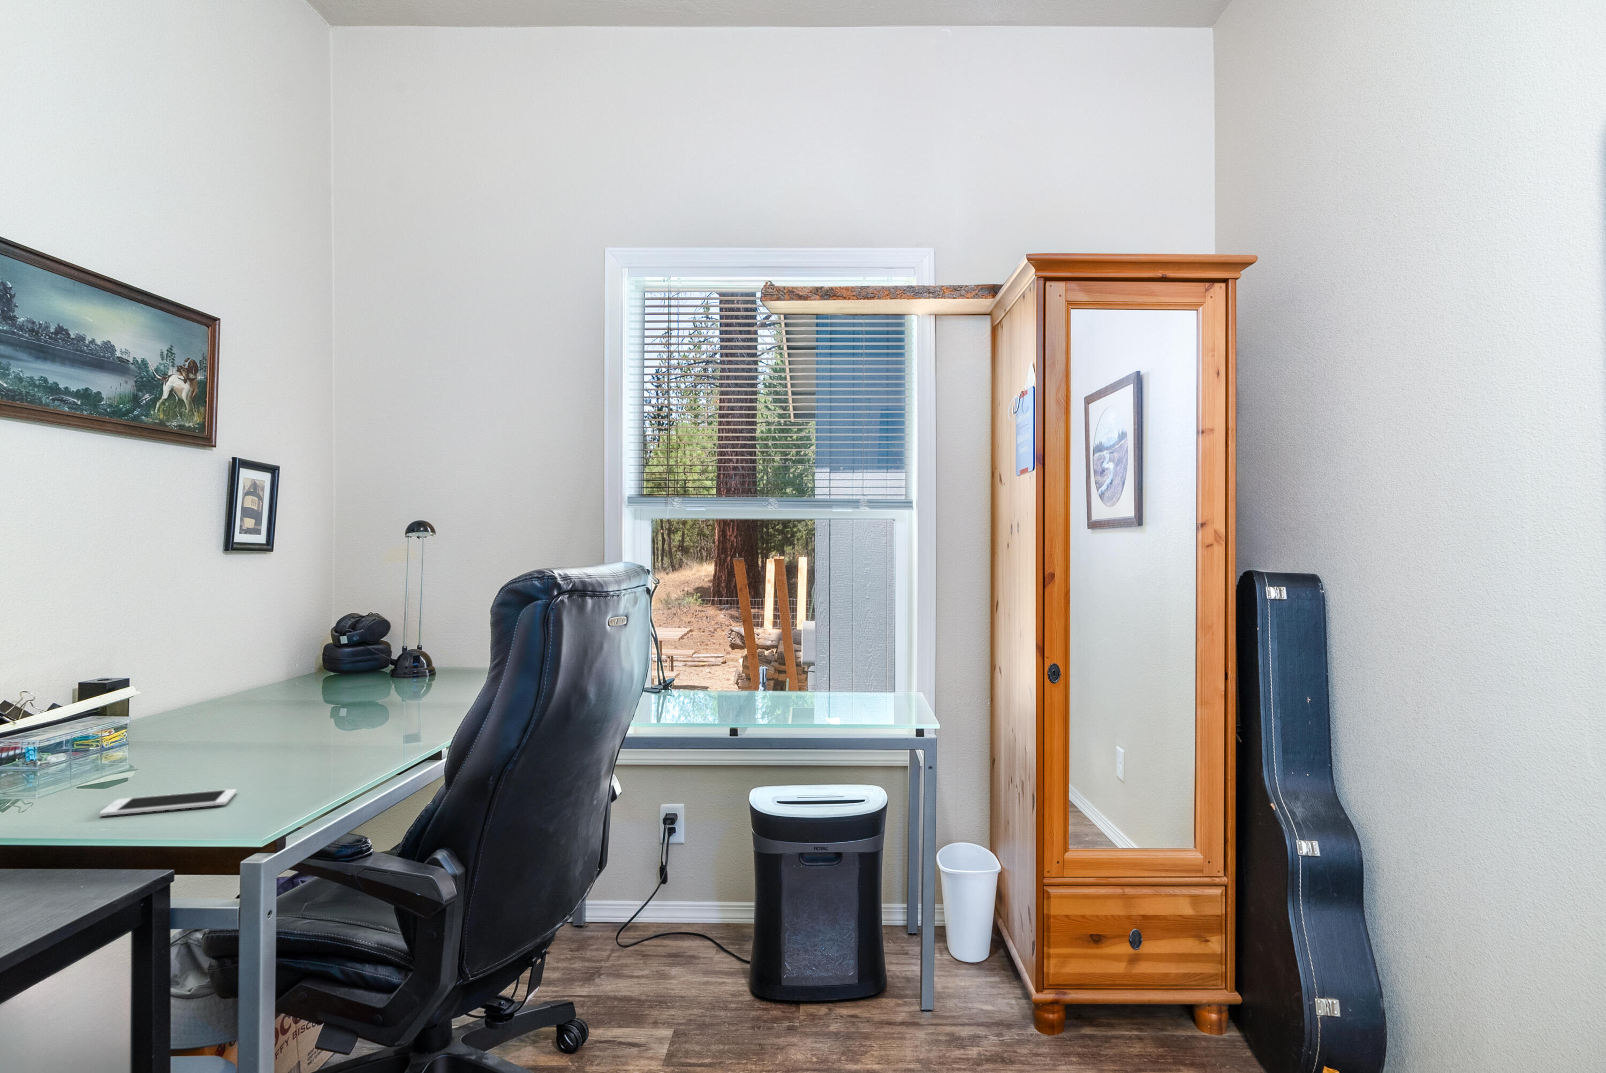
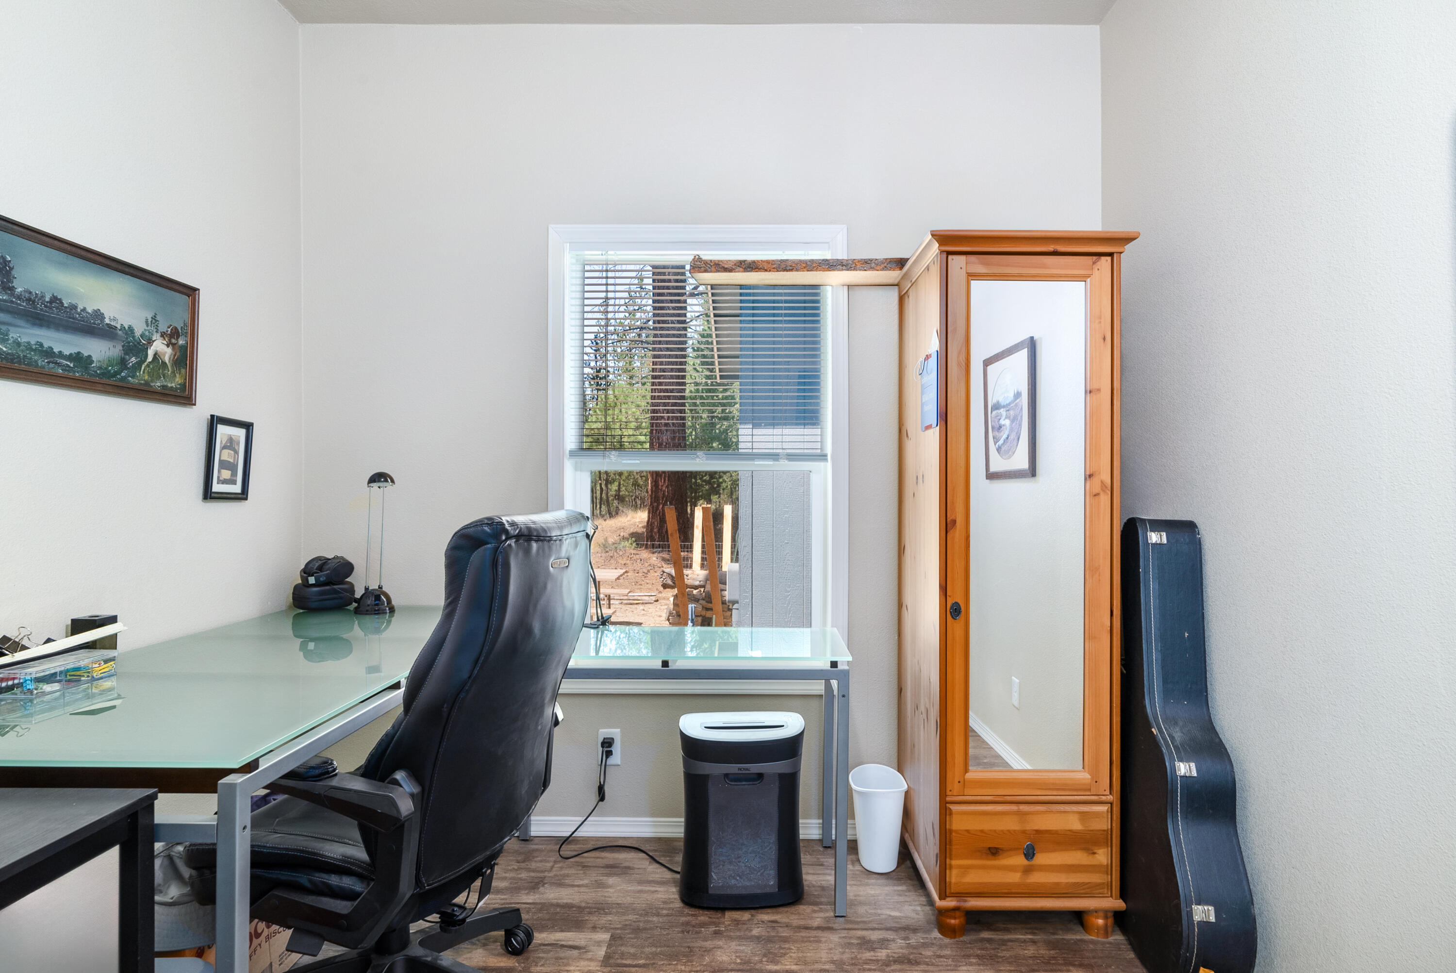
- cell phone (171, 801)
